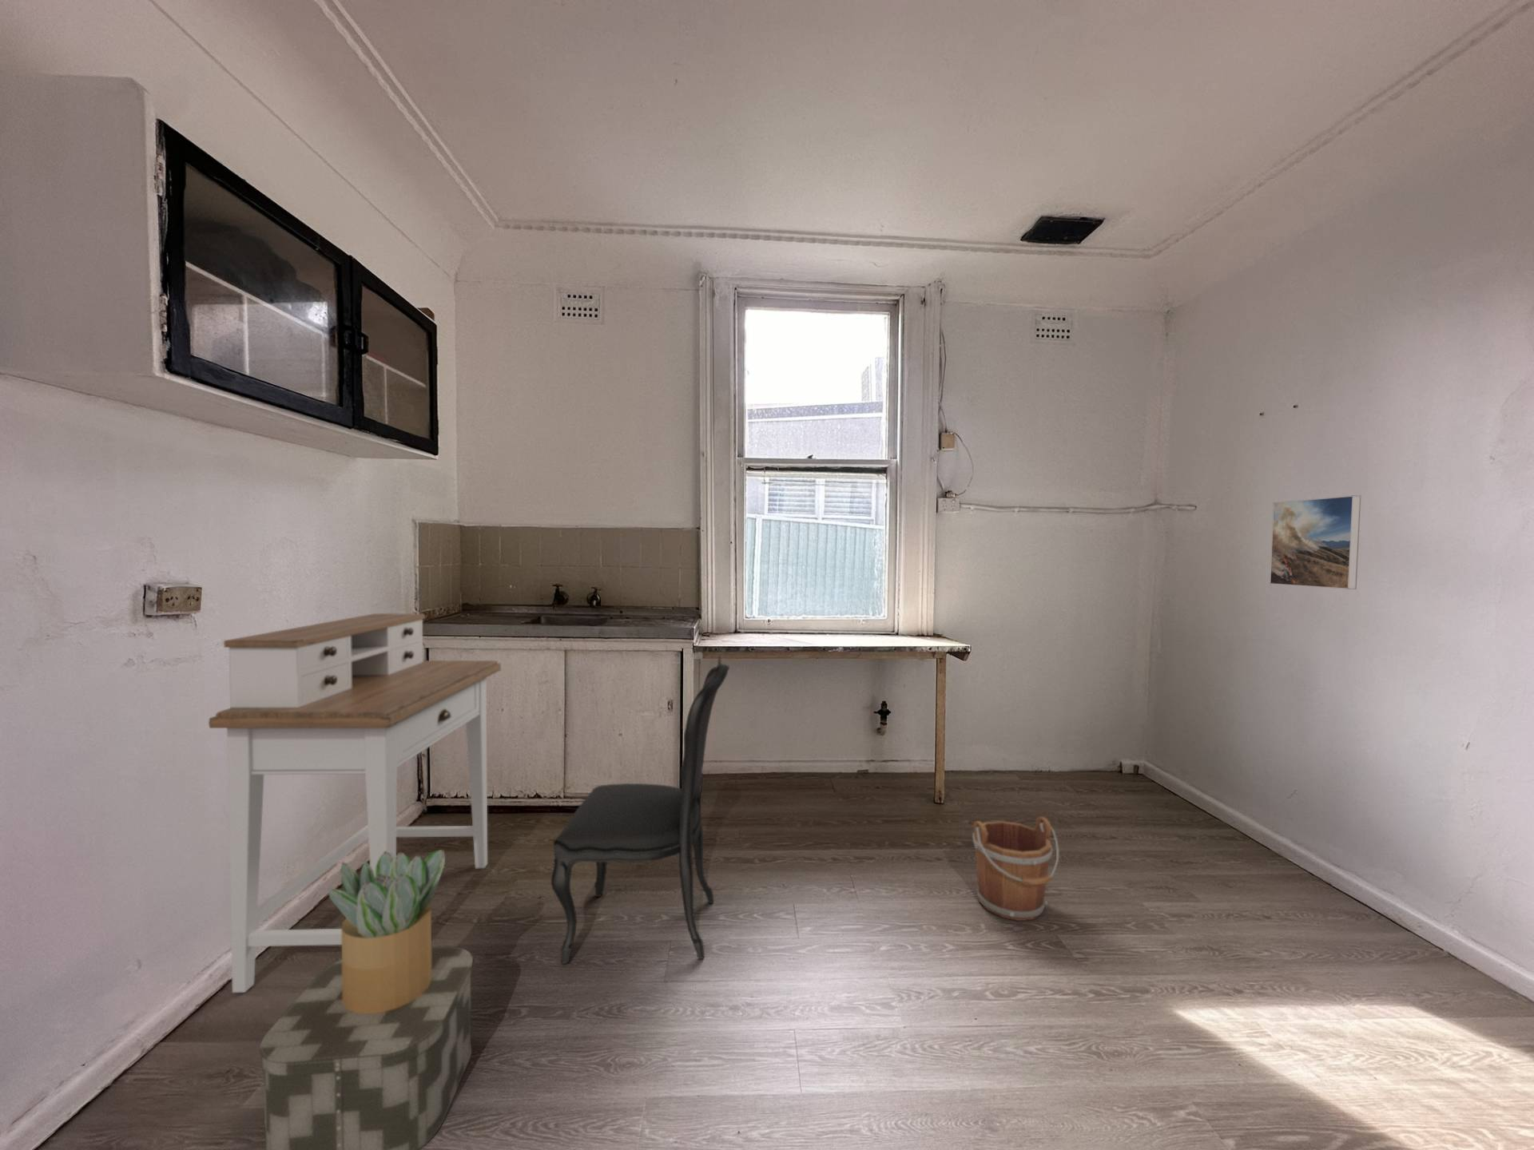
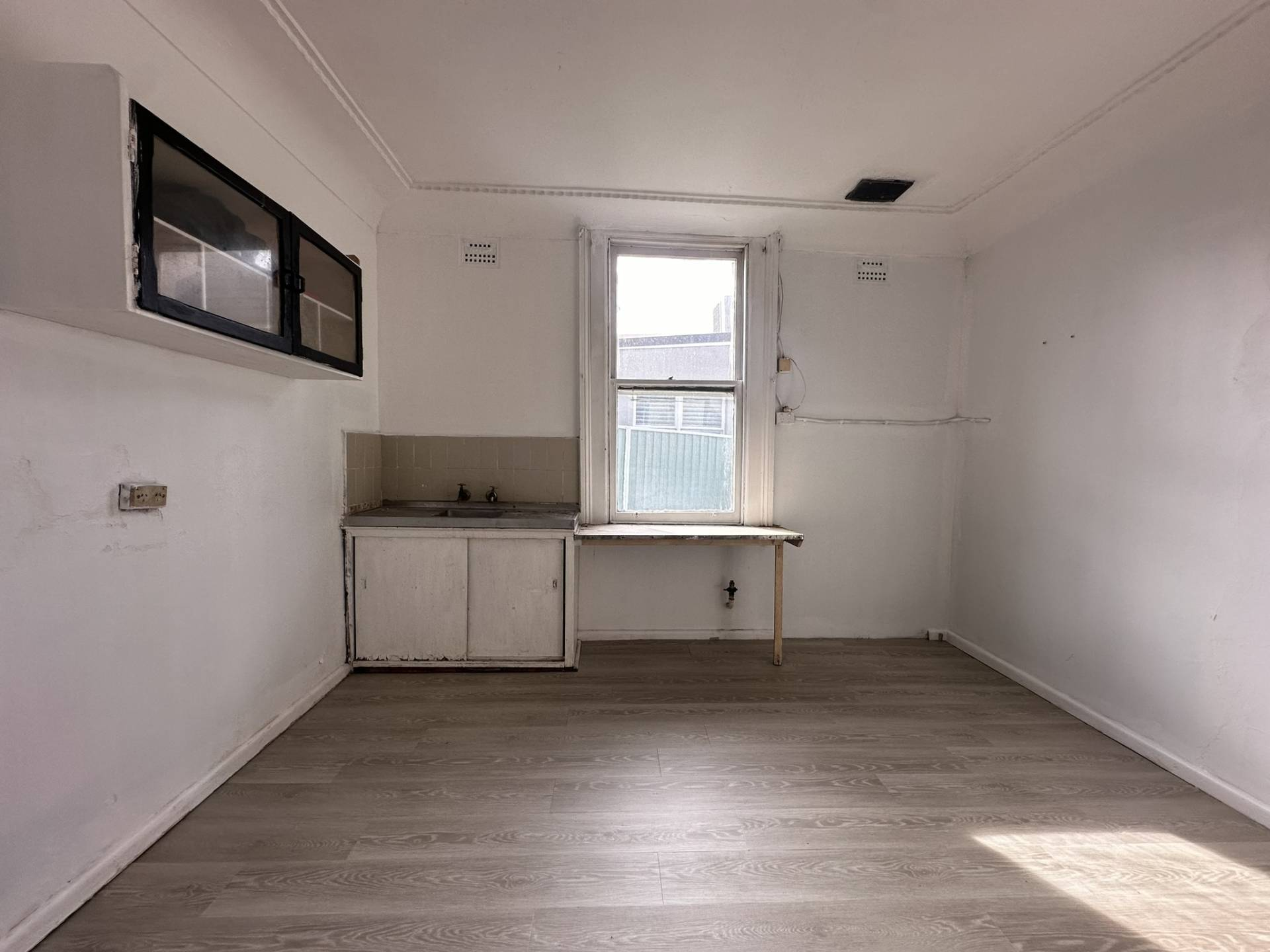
- bucket (1012, 864)
- desk (385, 772)
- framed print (1312, 542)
- potted plant (393, 924)
- dining chair (650, 791)
- storage box (377, 1046)
